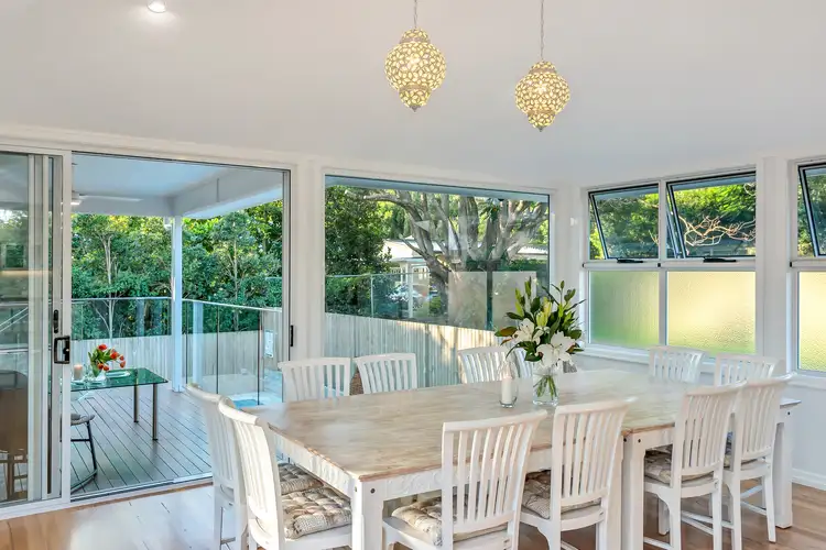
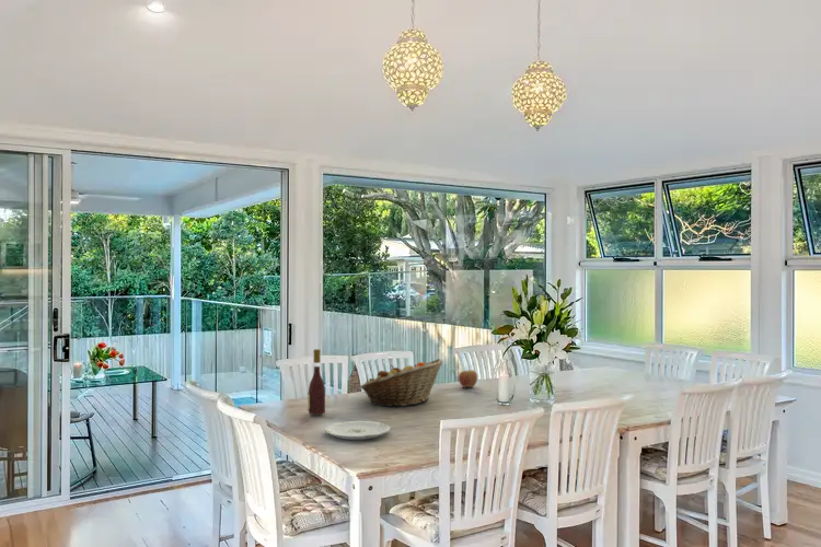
+ plate (357, 430)
+ fruit basket (403, 380)
+ apple (467, 377)
+ wine bottle (316, 382)
